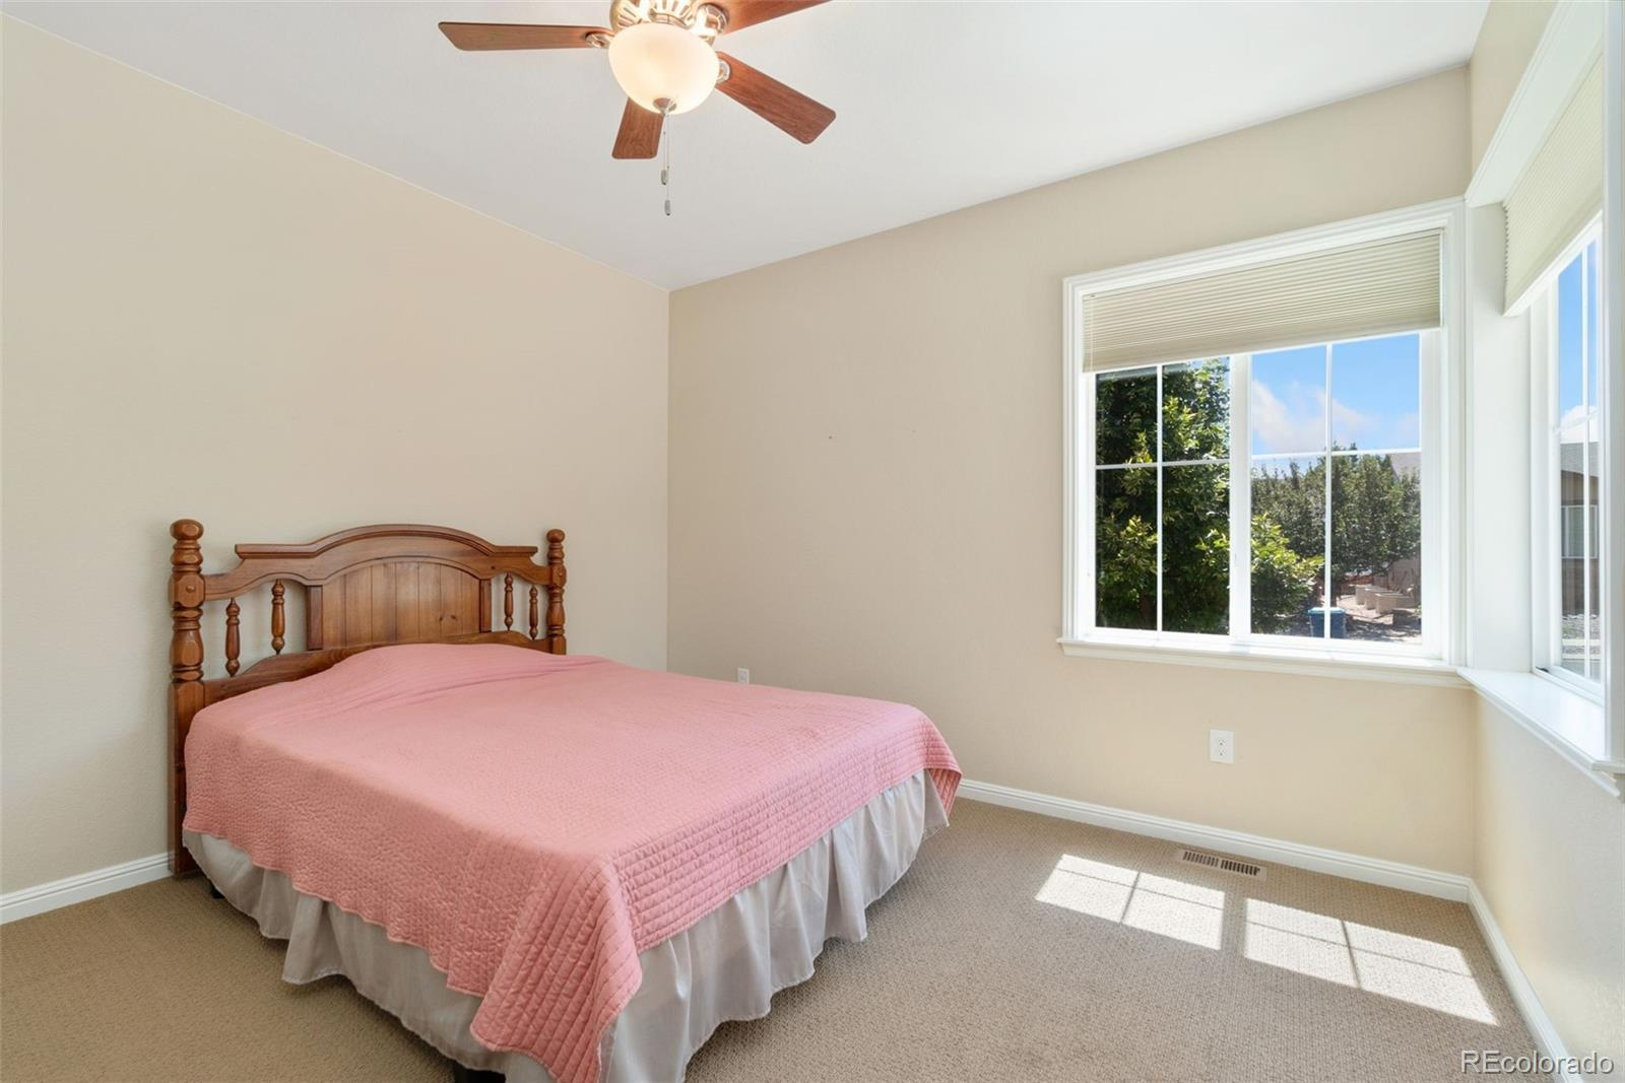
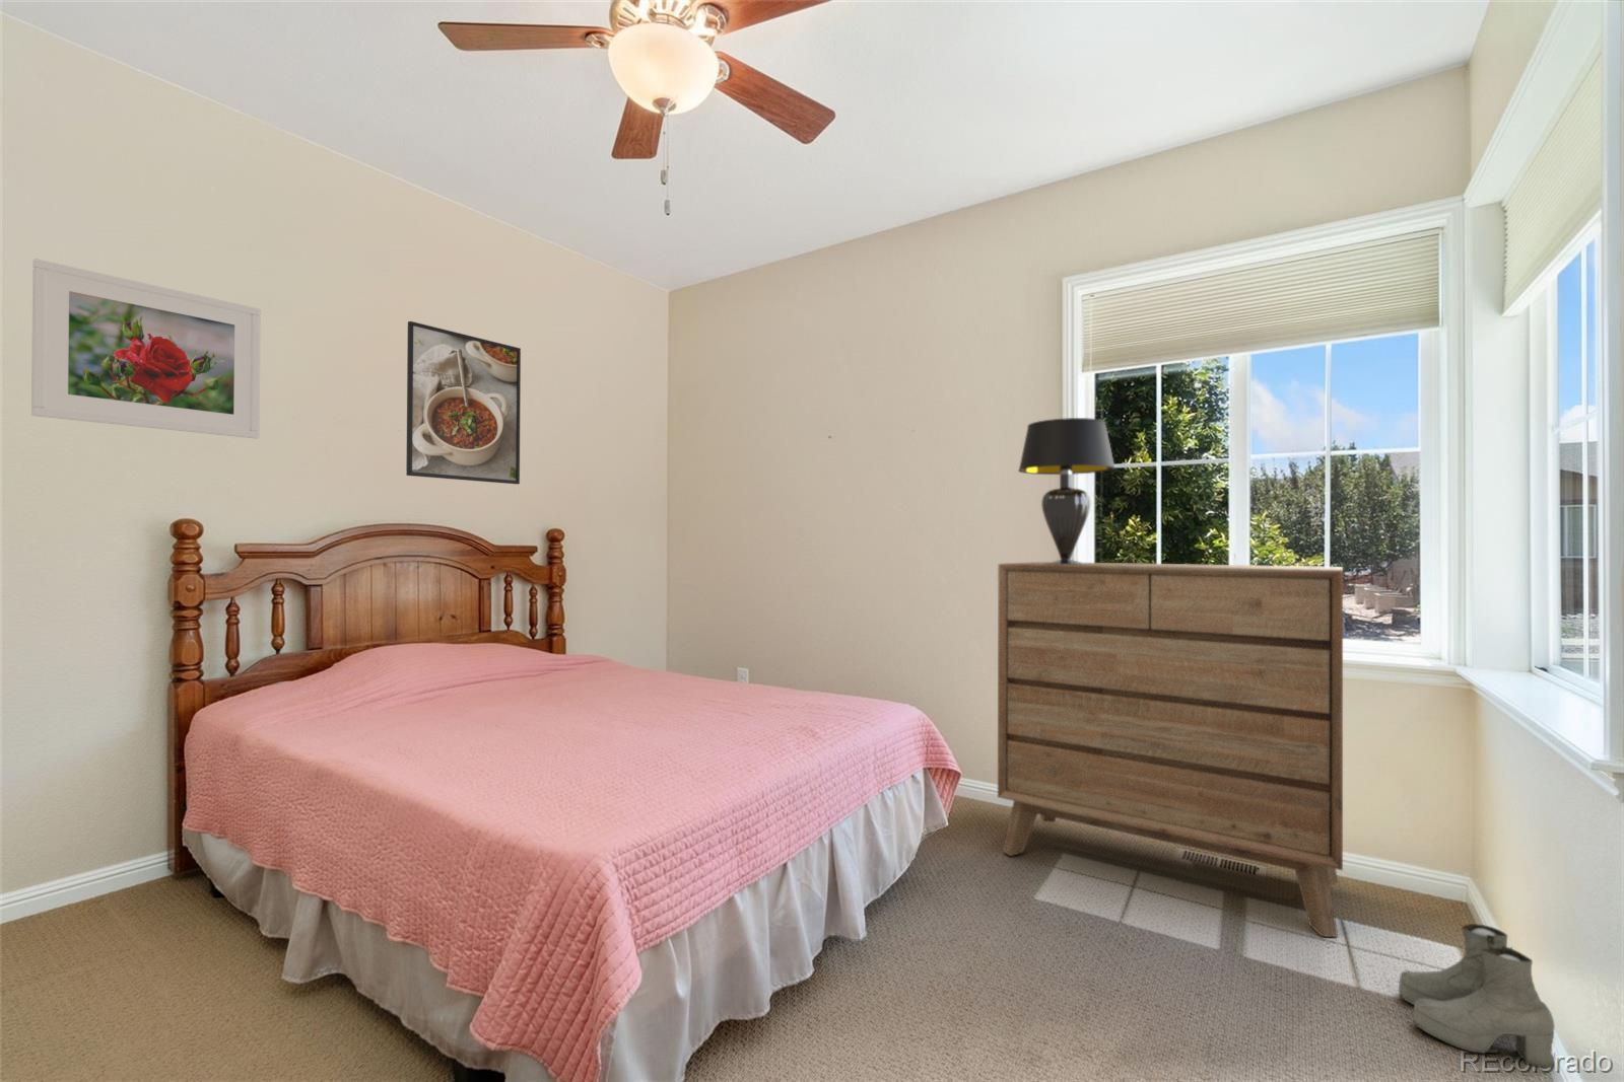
+ boots (1471, 982)
+ table lamp (1066, 493)
+ dresser (1162, 715)
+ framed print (466, 408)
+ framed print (156, 357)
